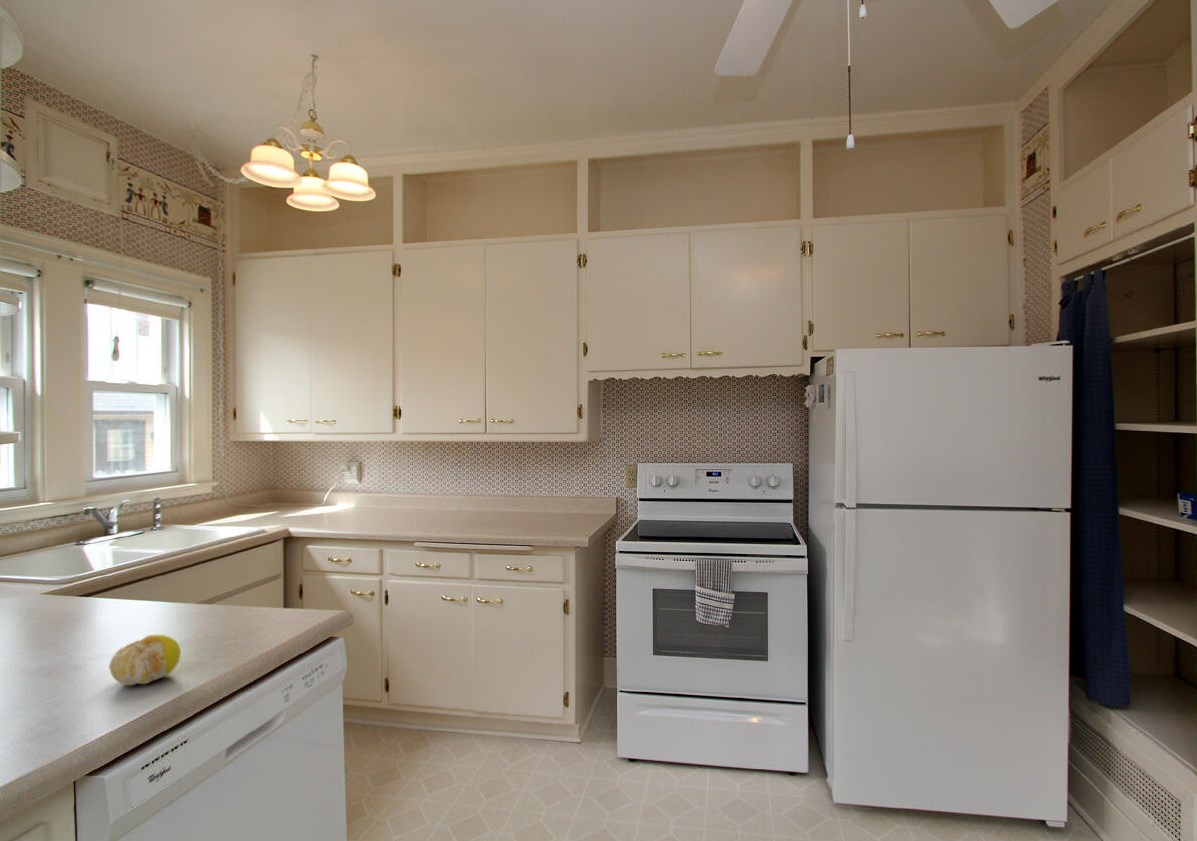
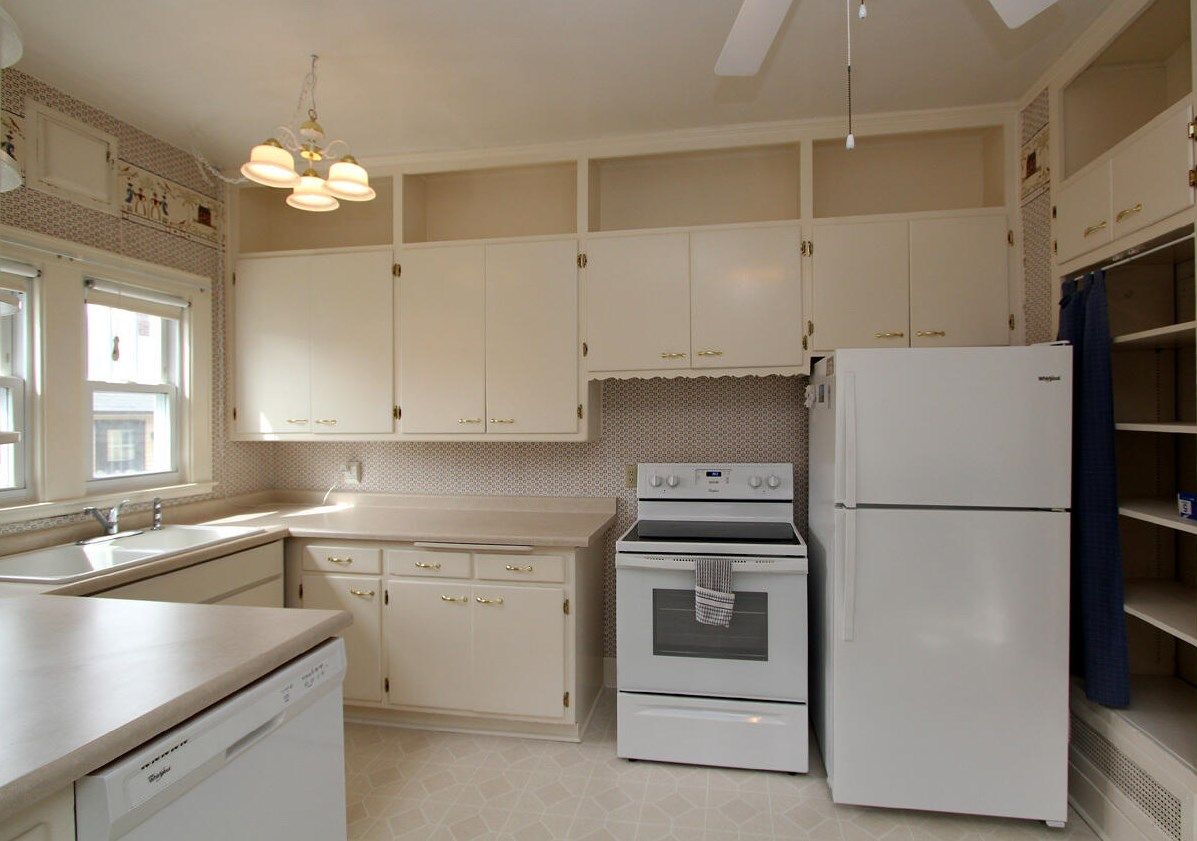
- fruit (145, 658)
